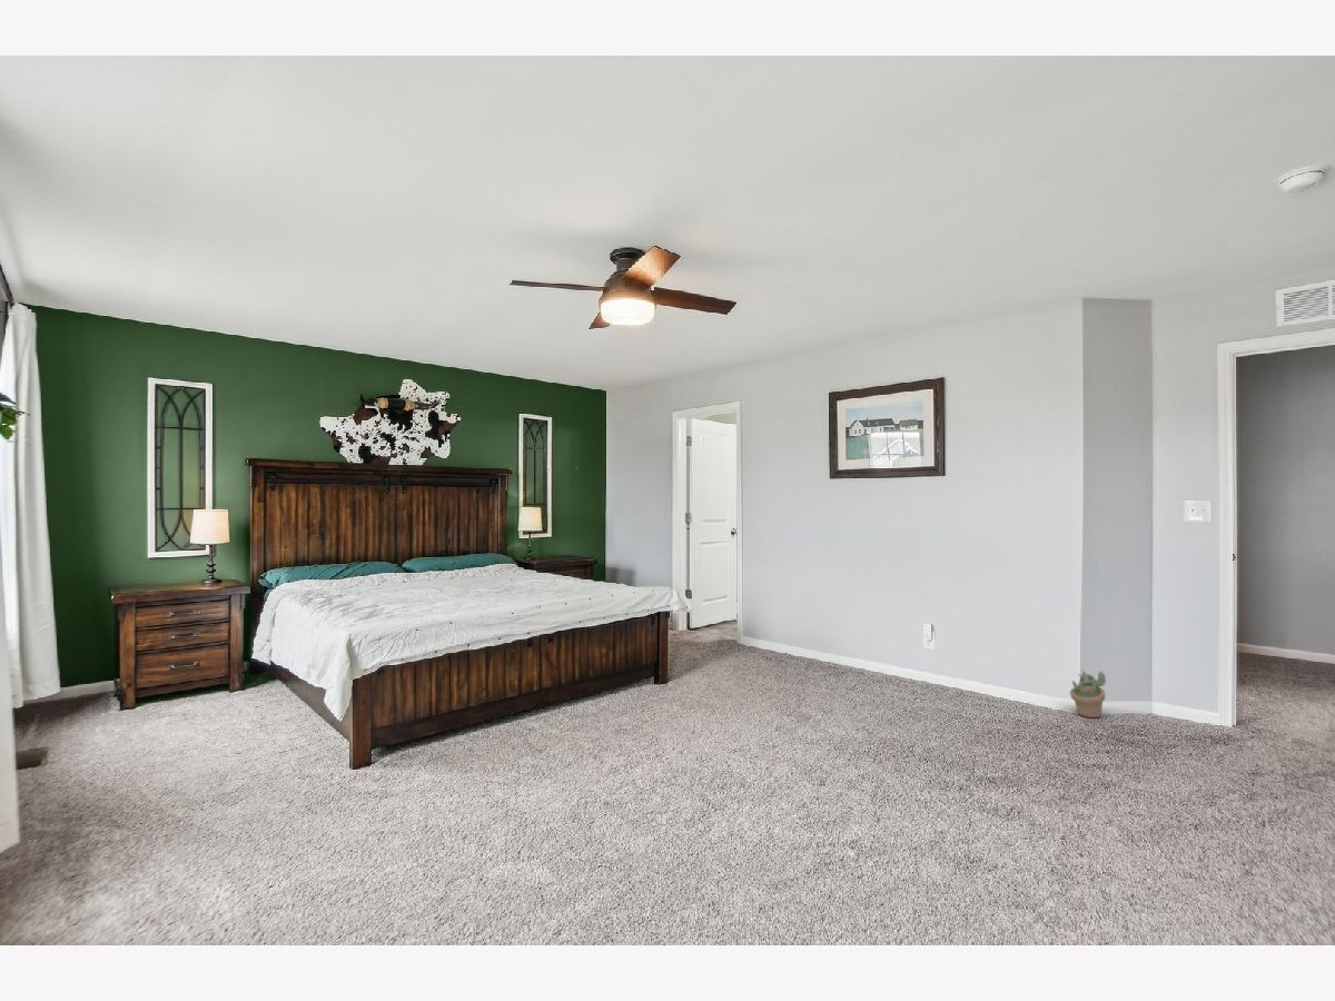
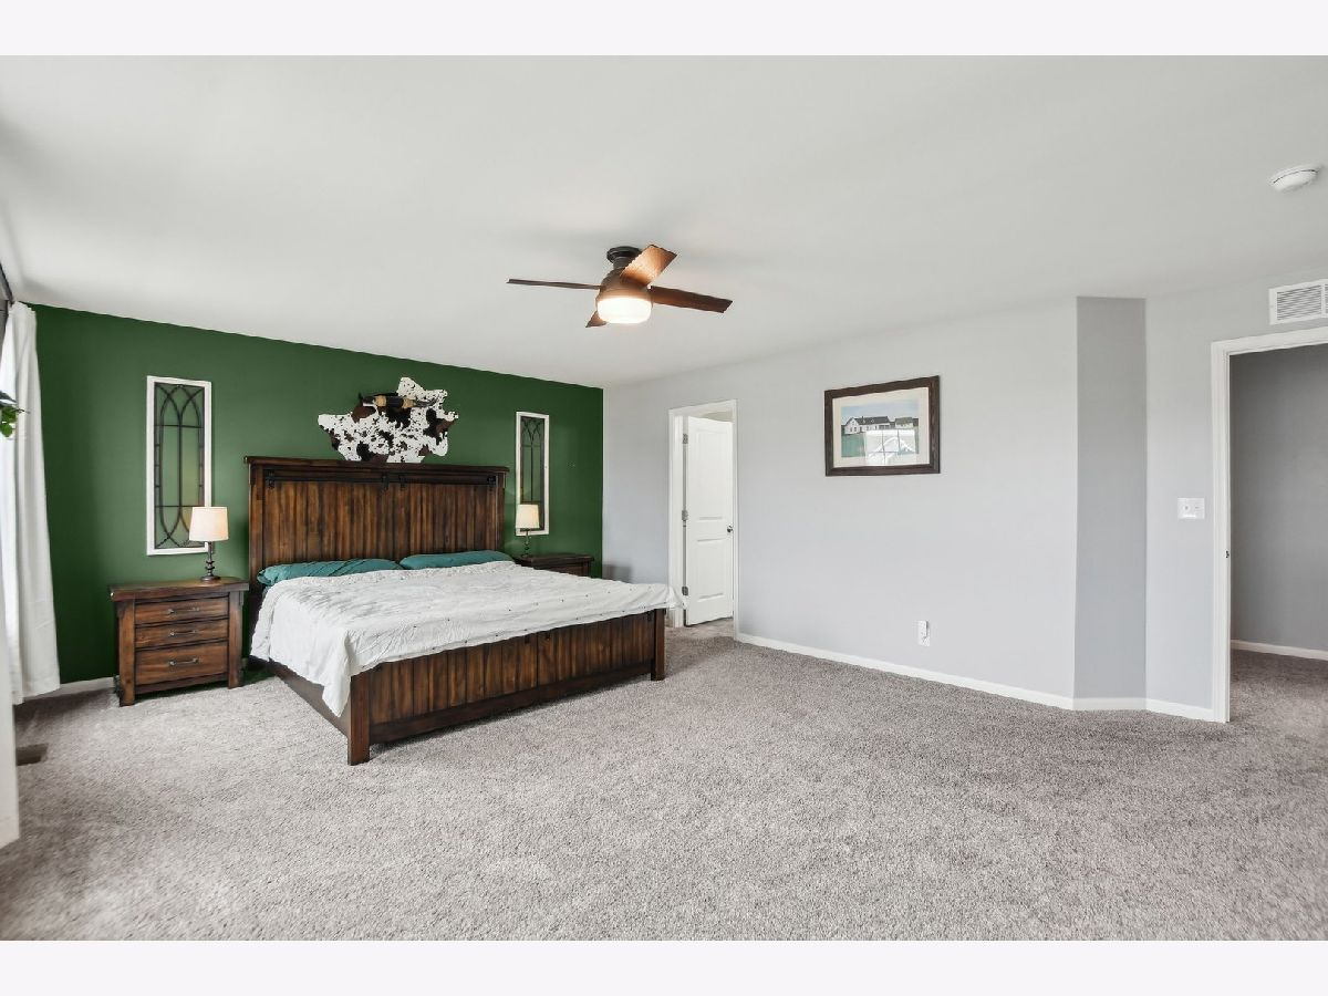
- decorative plant (1087, 692)
